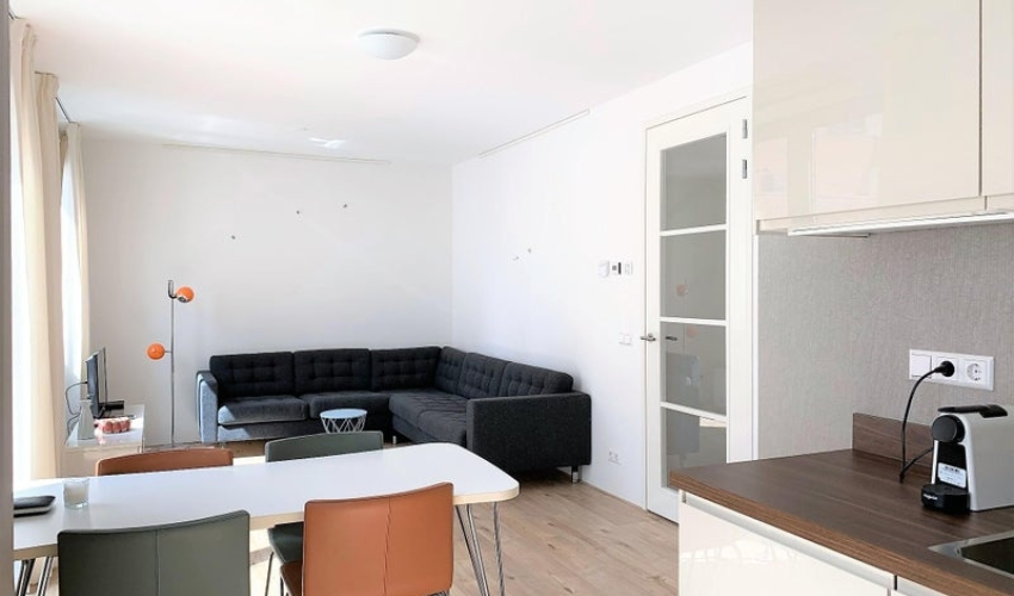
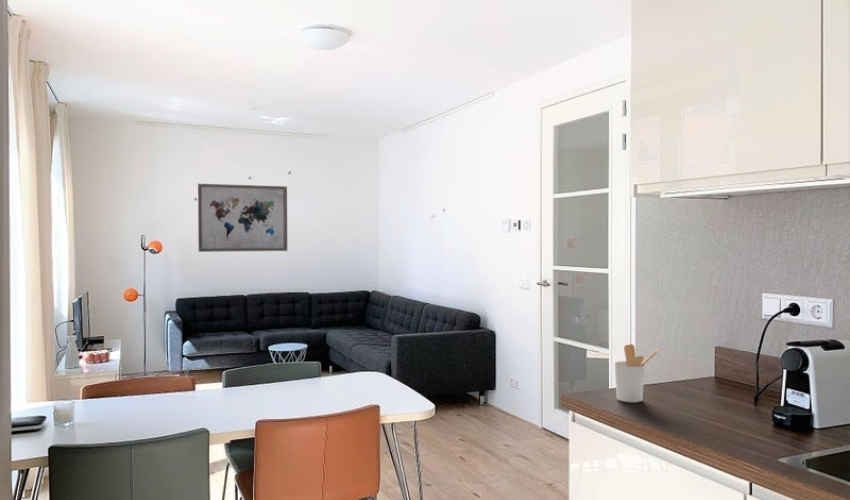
+ utensil holder (637, 373)
+ wall art (243, 218)
